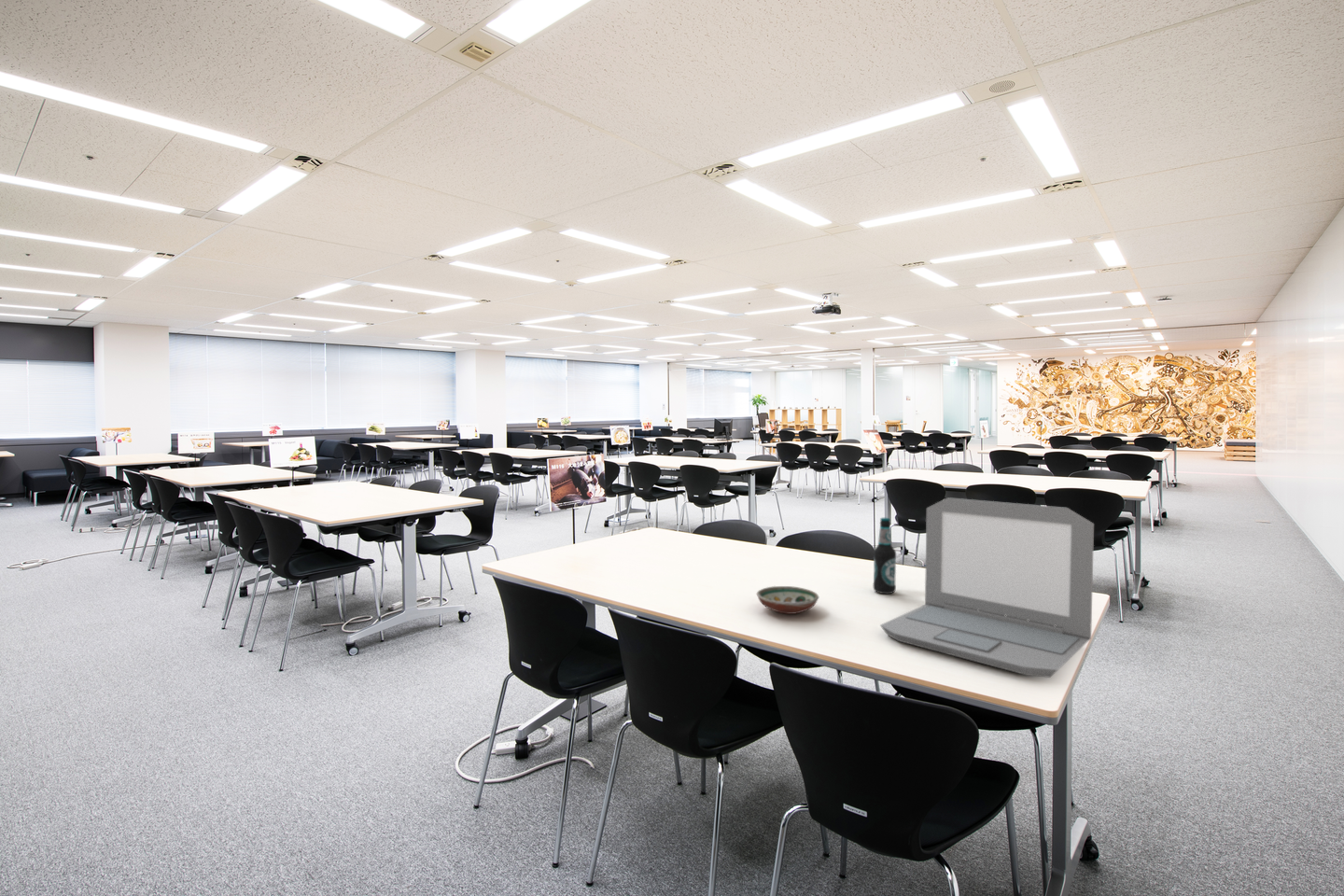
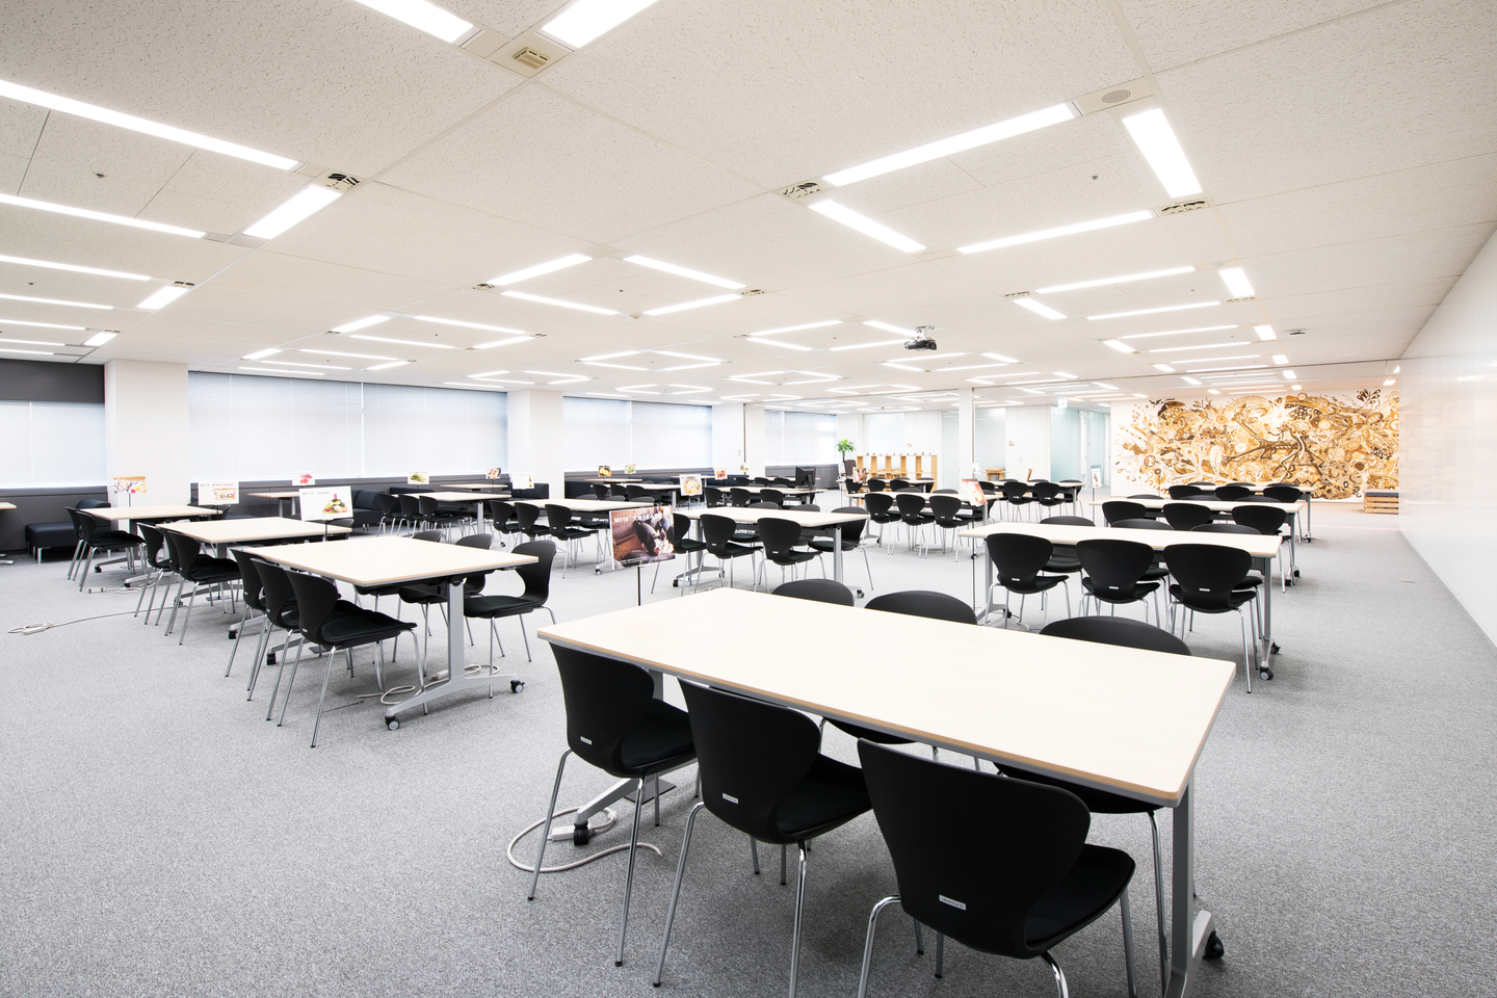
- decorative bowl (787, 601)
- bottle (884, 554)
- laptop (980, 575)
